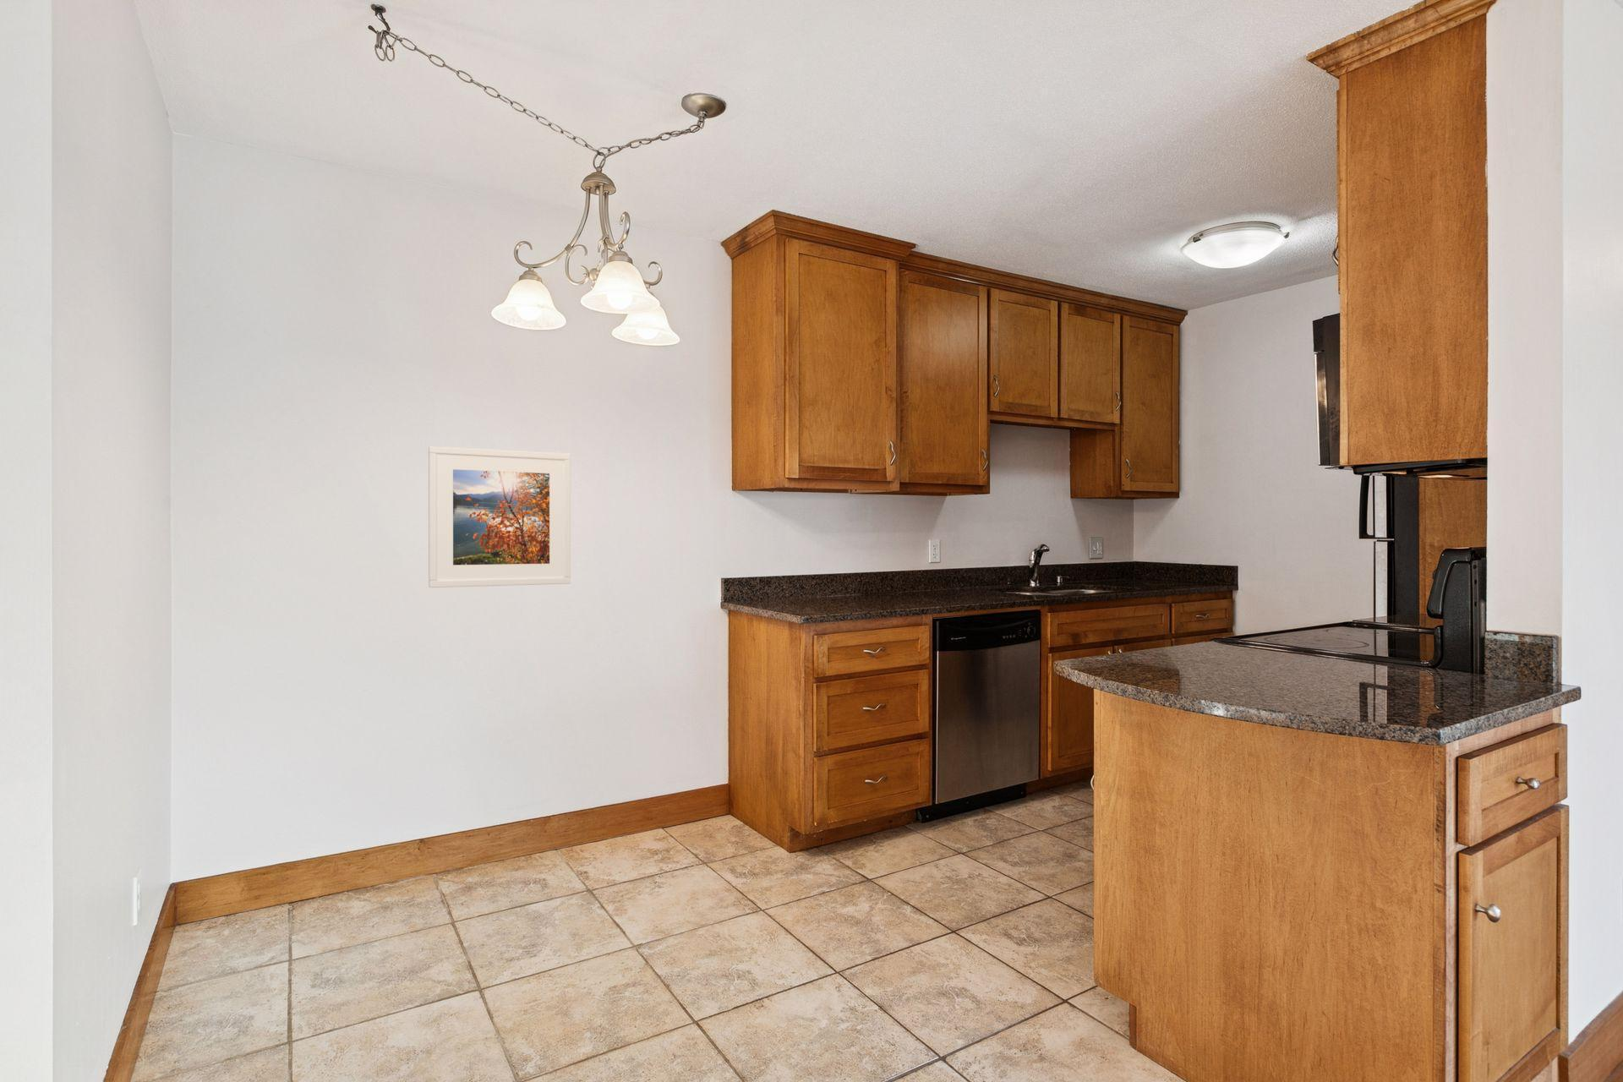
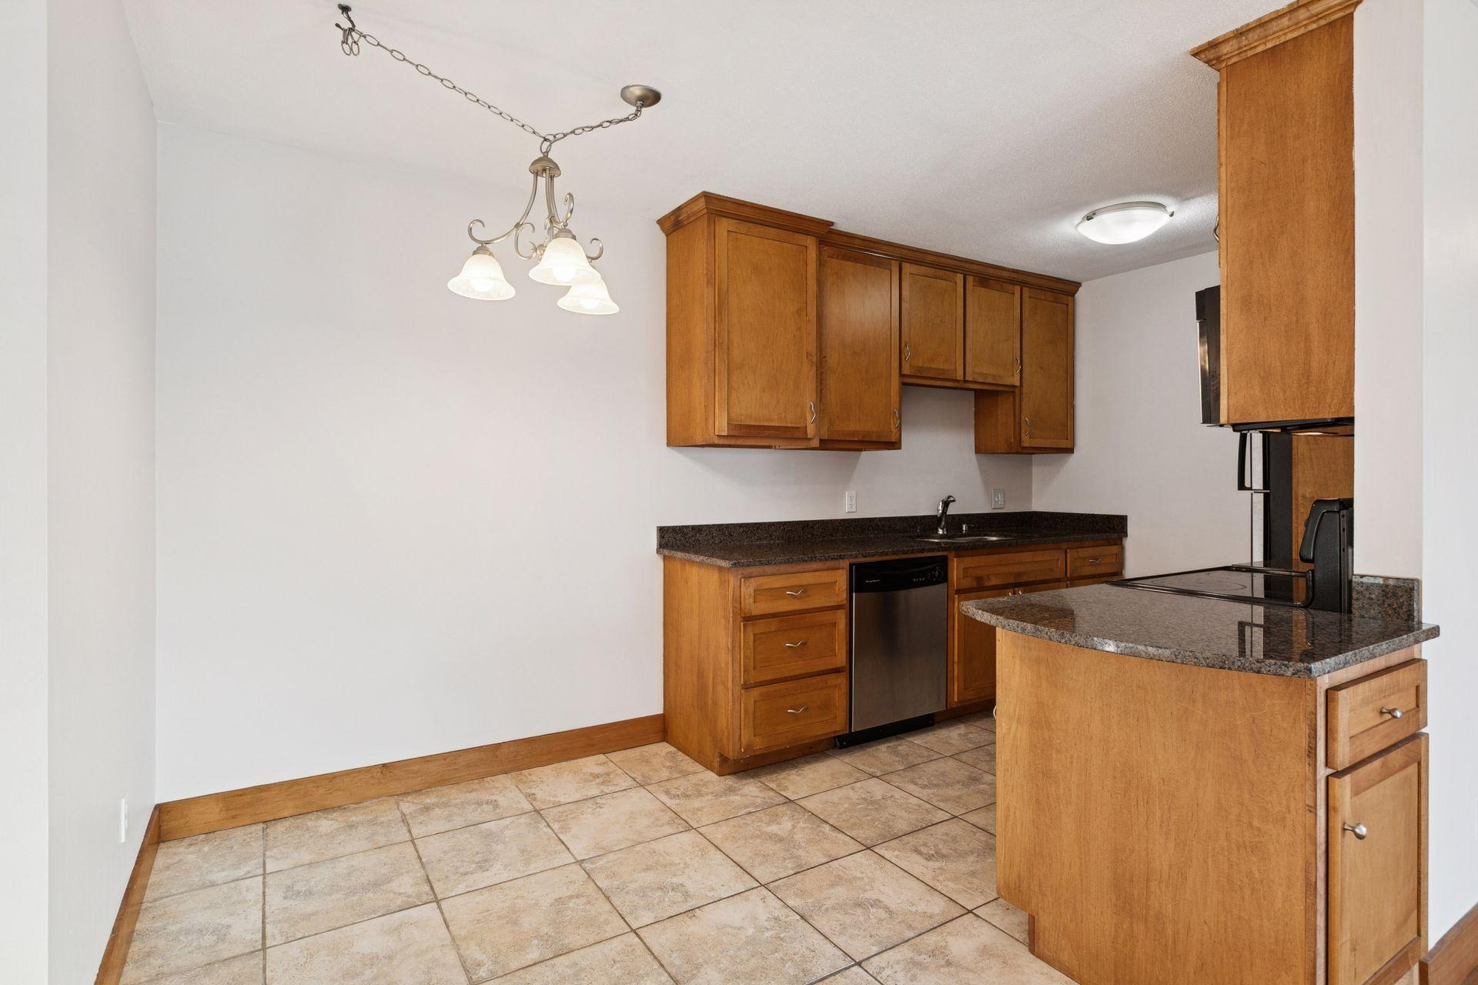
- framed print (502, 517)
